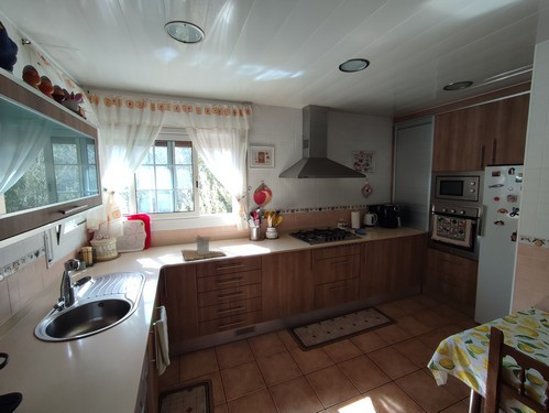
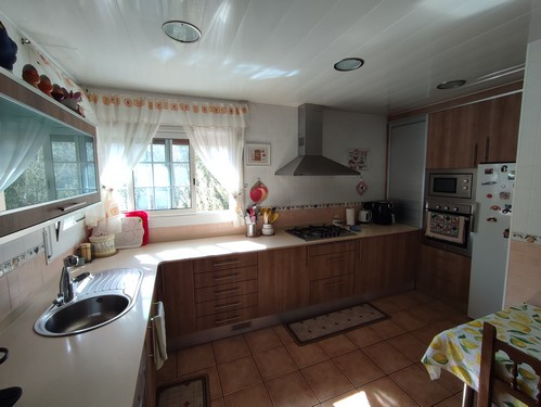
- architectural model (202, 242)
